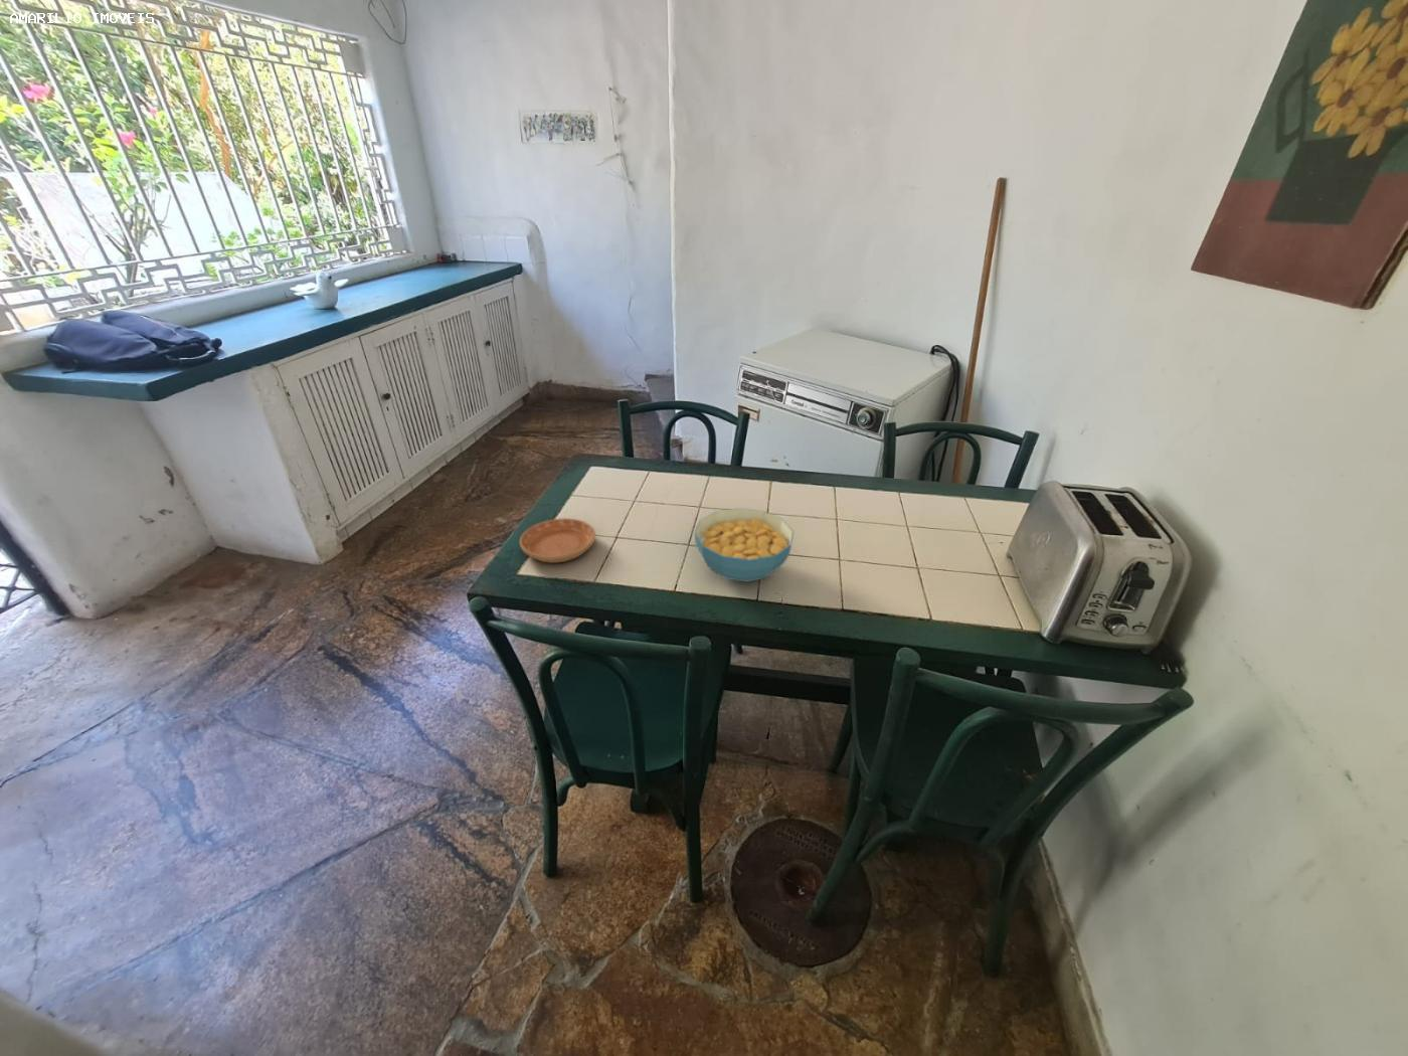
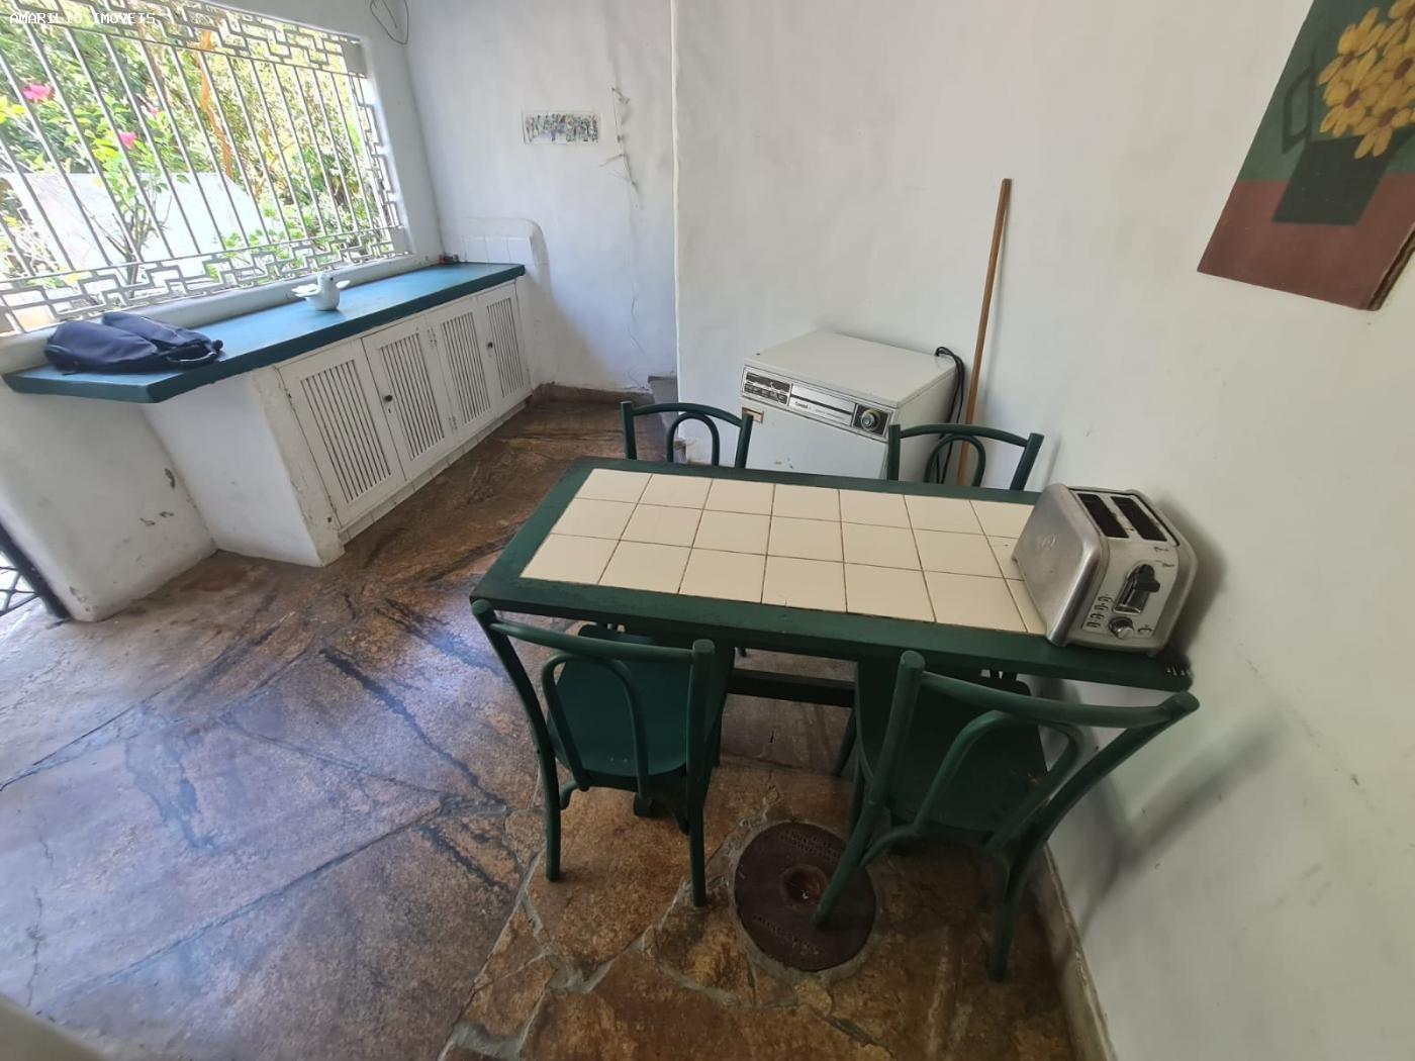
- cereal bowl (742, 552)
- saucer (558, 541)
